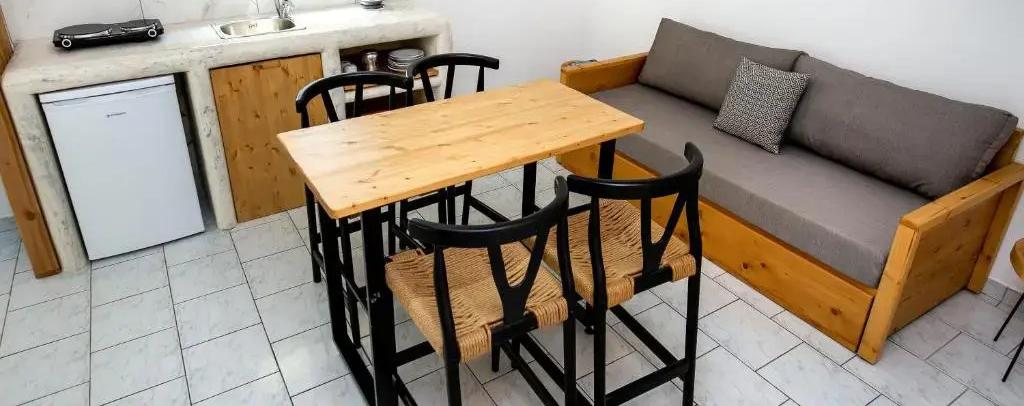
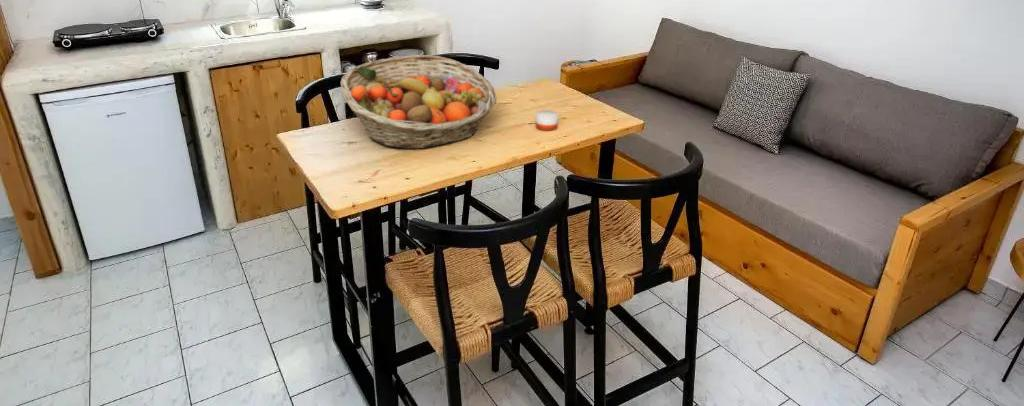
+ fruit basket (420, 100)
+ candle (547, 112)
